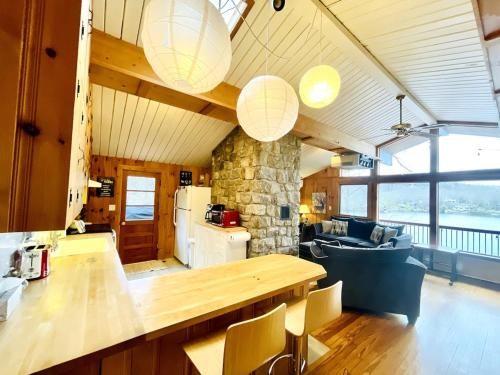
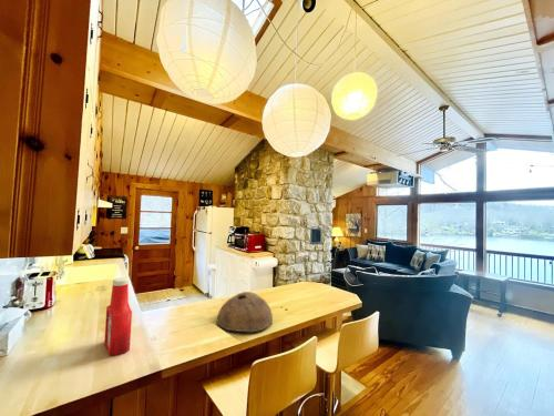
+ soap bottle (119, 312)
+ bowl (246, 306)
